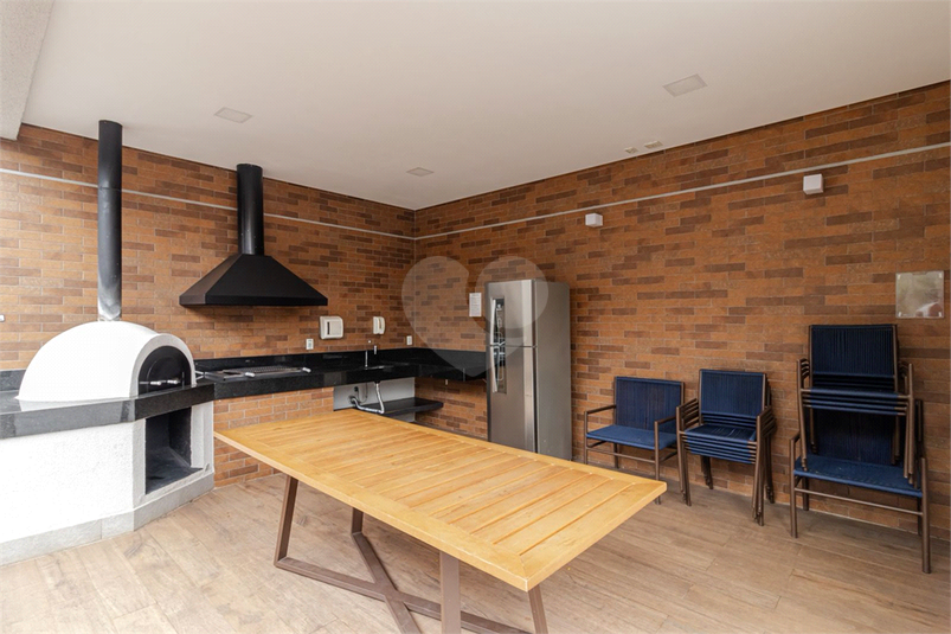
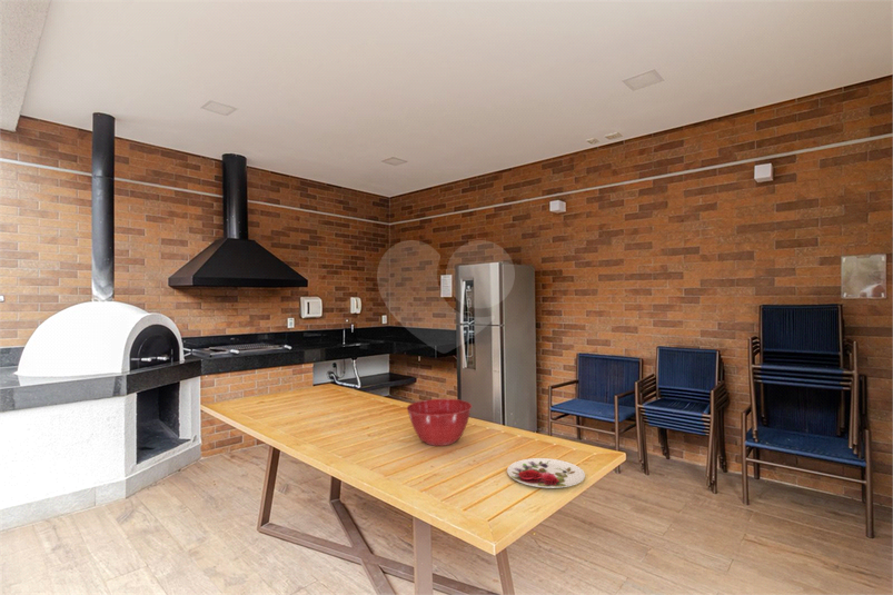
+ mixing bowl (439, 423)
+ plate (545, 470)
